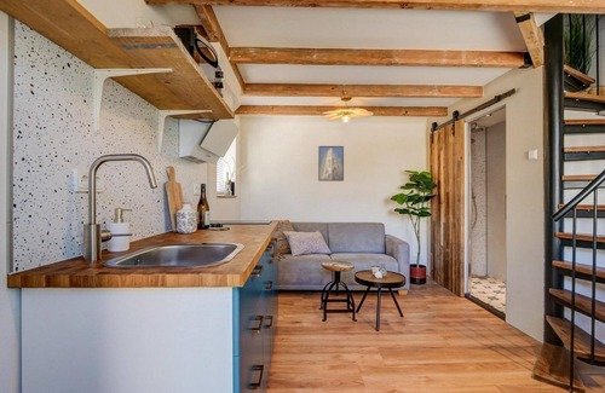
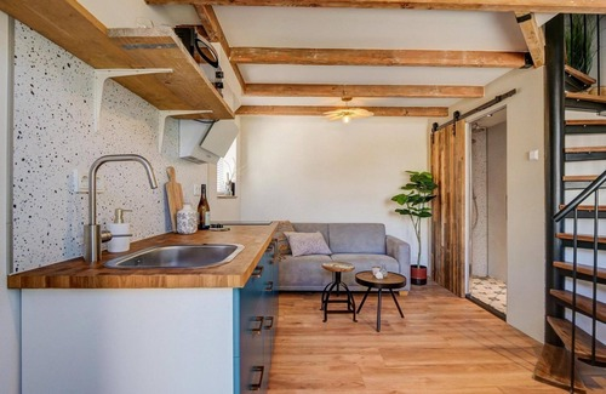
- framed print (330, 163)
